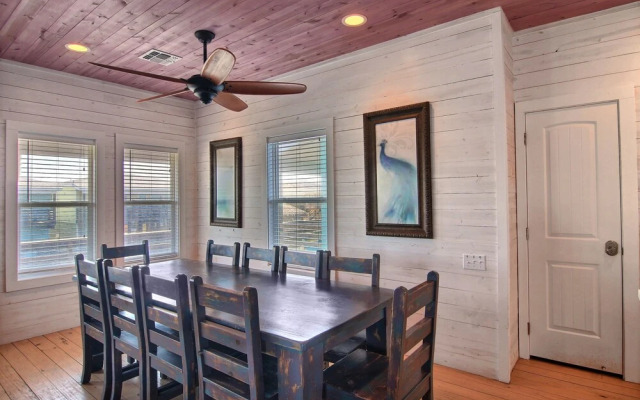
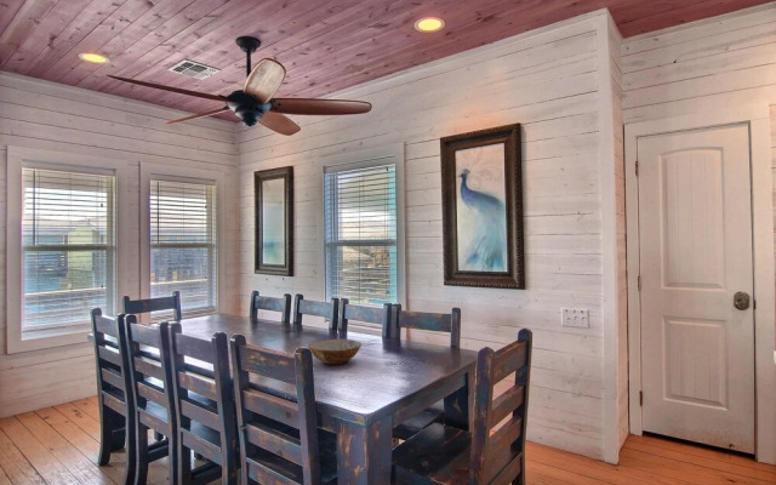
+ bowl (335, 353)
